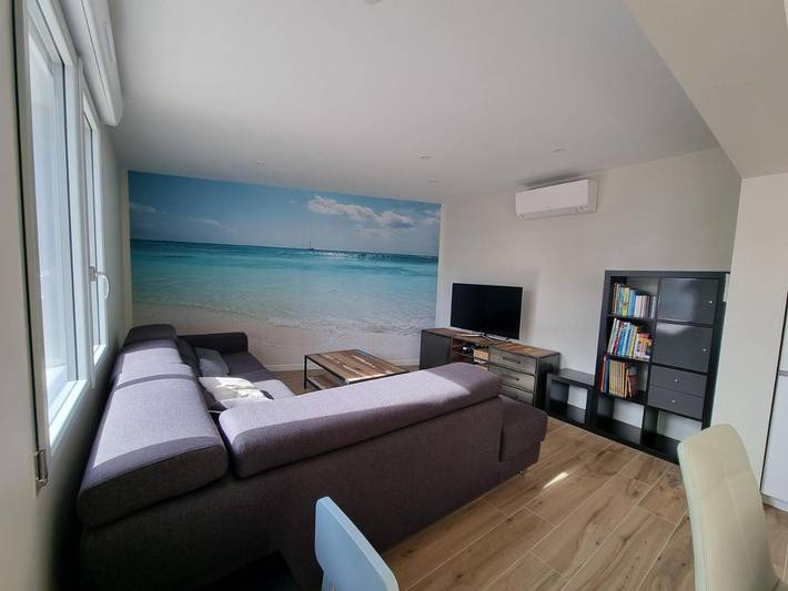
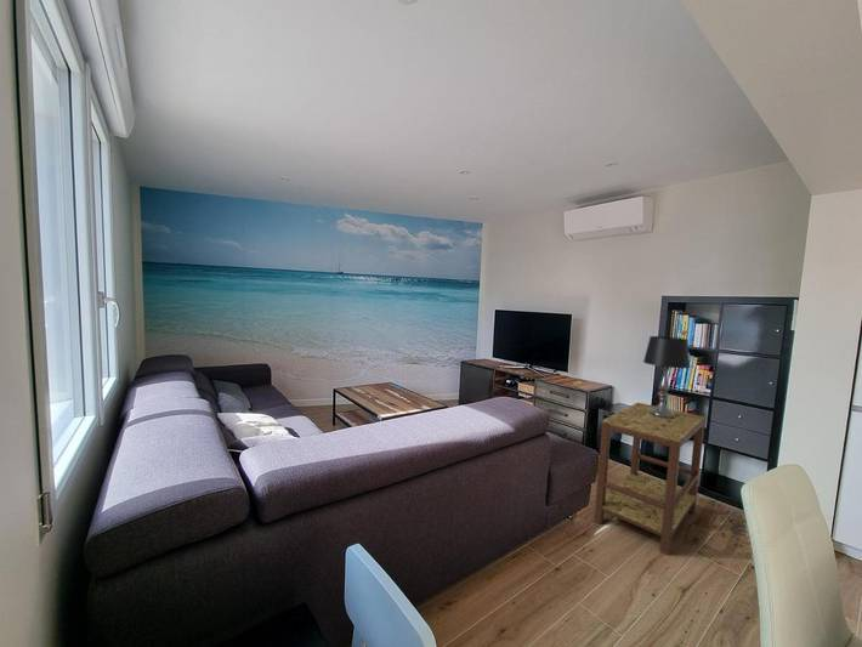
+ table lamp (664, 376)
+ side table (653, 462)
